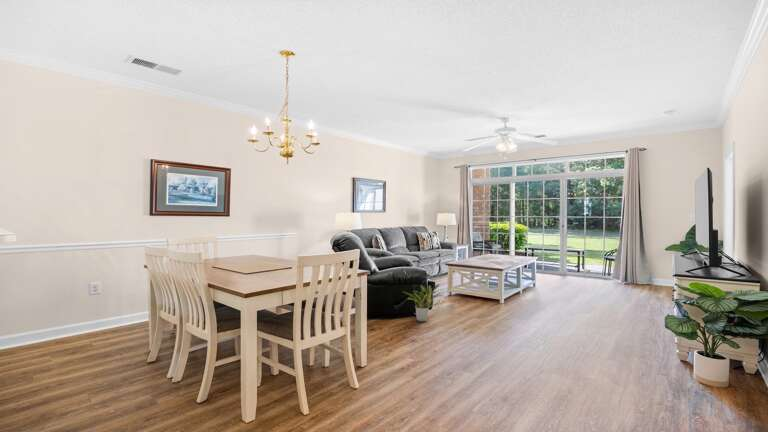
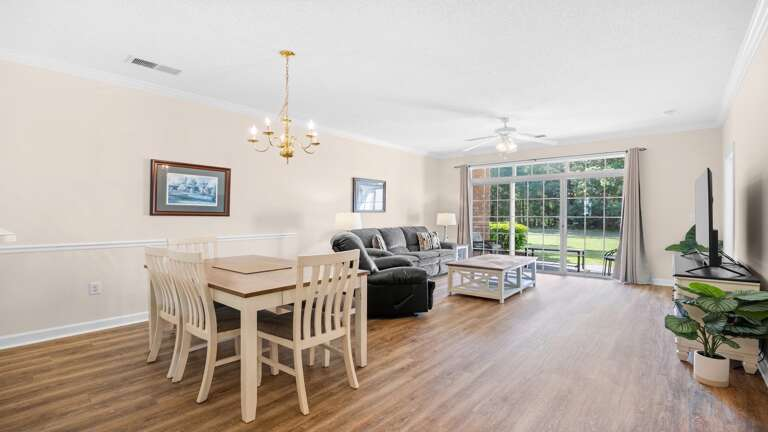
- potted plant (426, 302)
